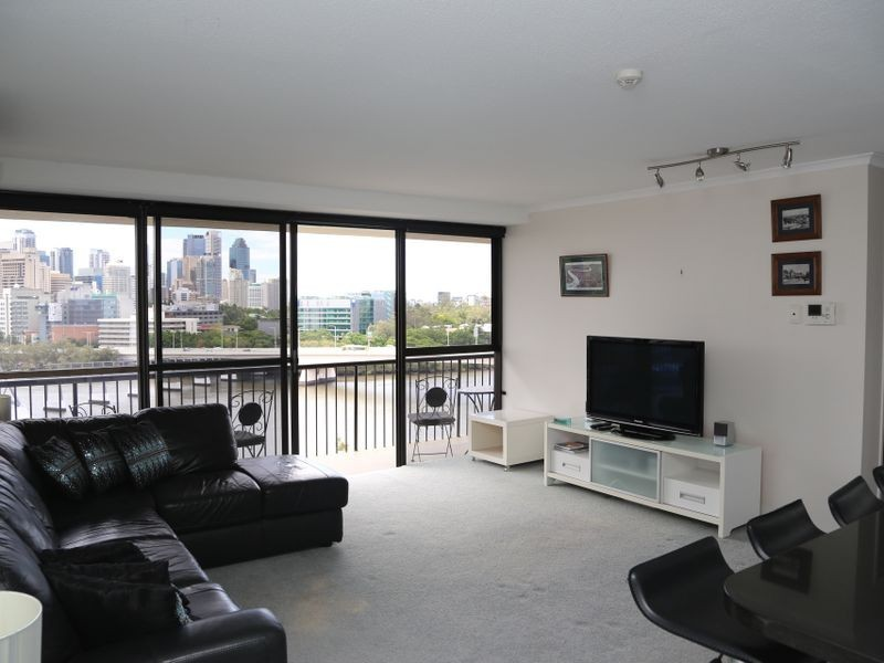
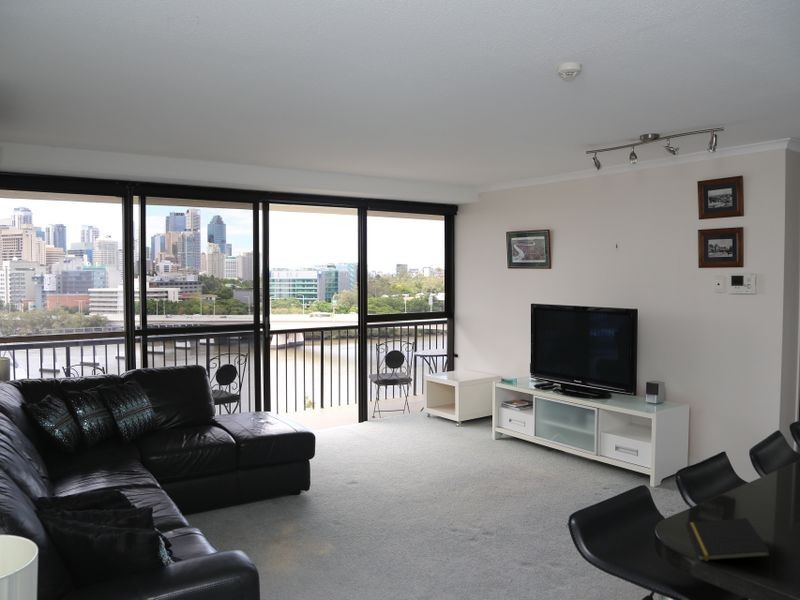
+ notepad (724, 538)
